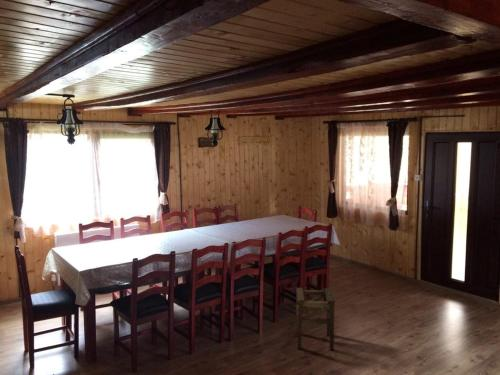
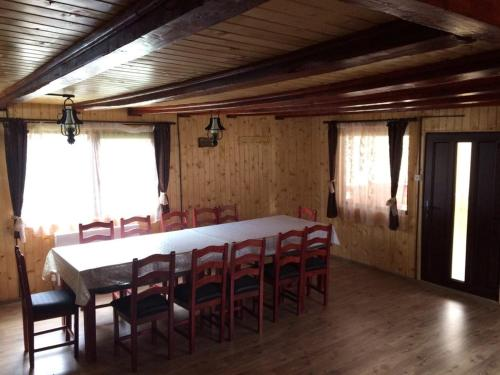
- stool (314, 319)
